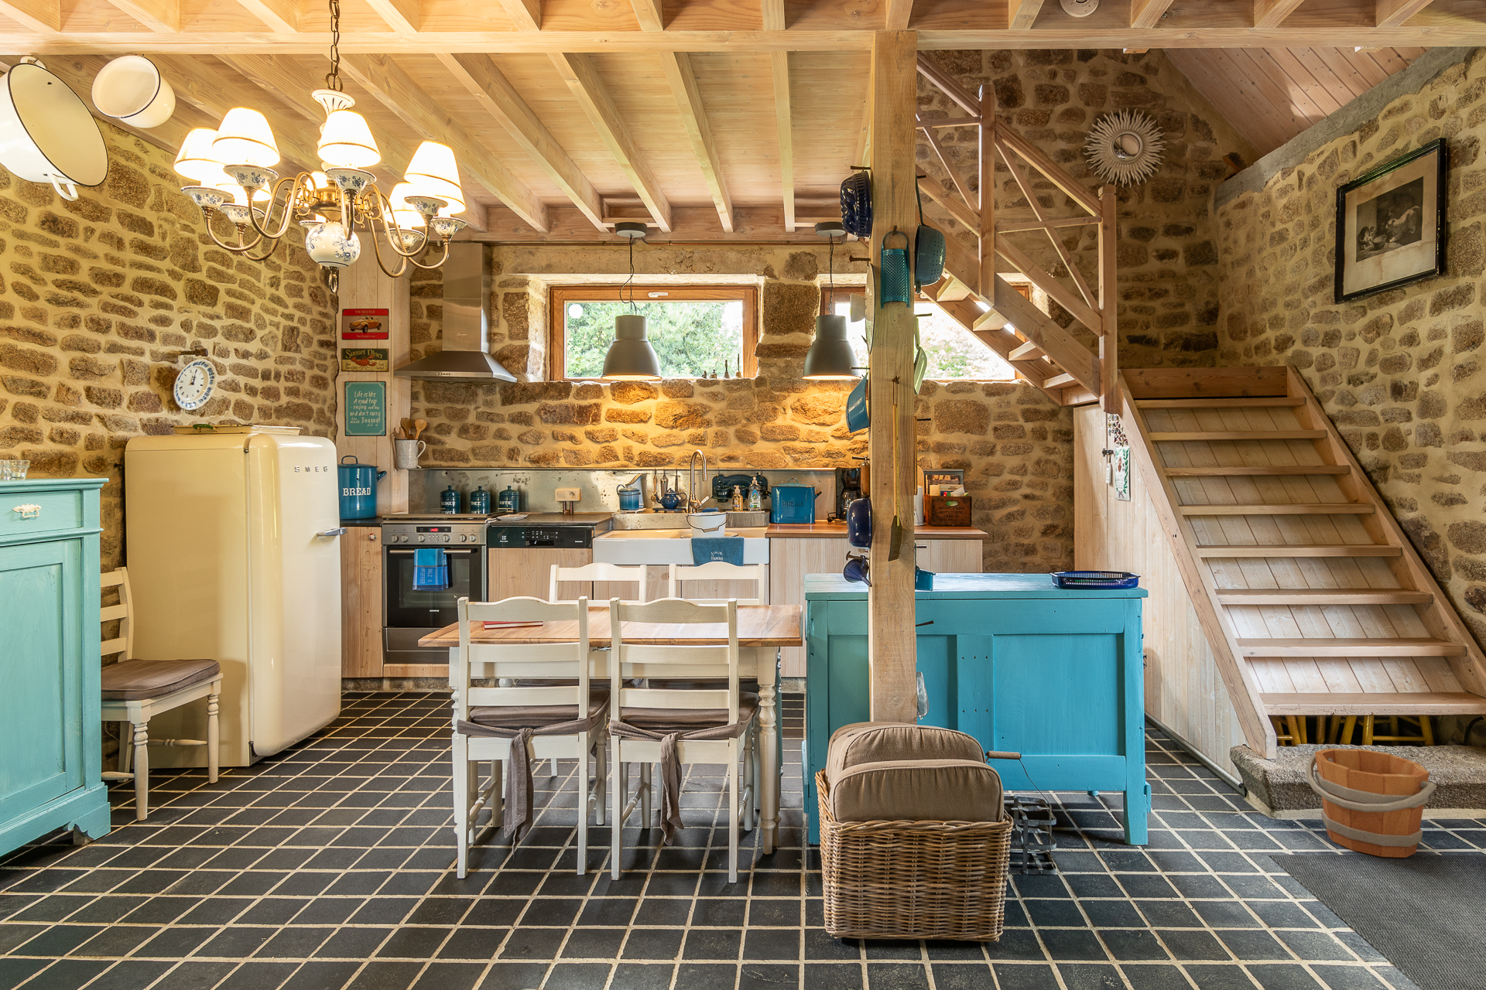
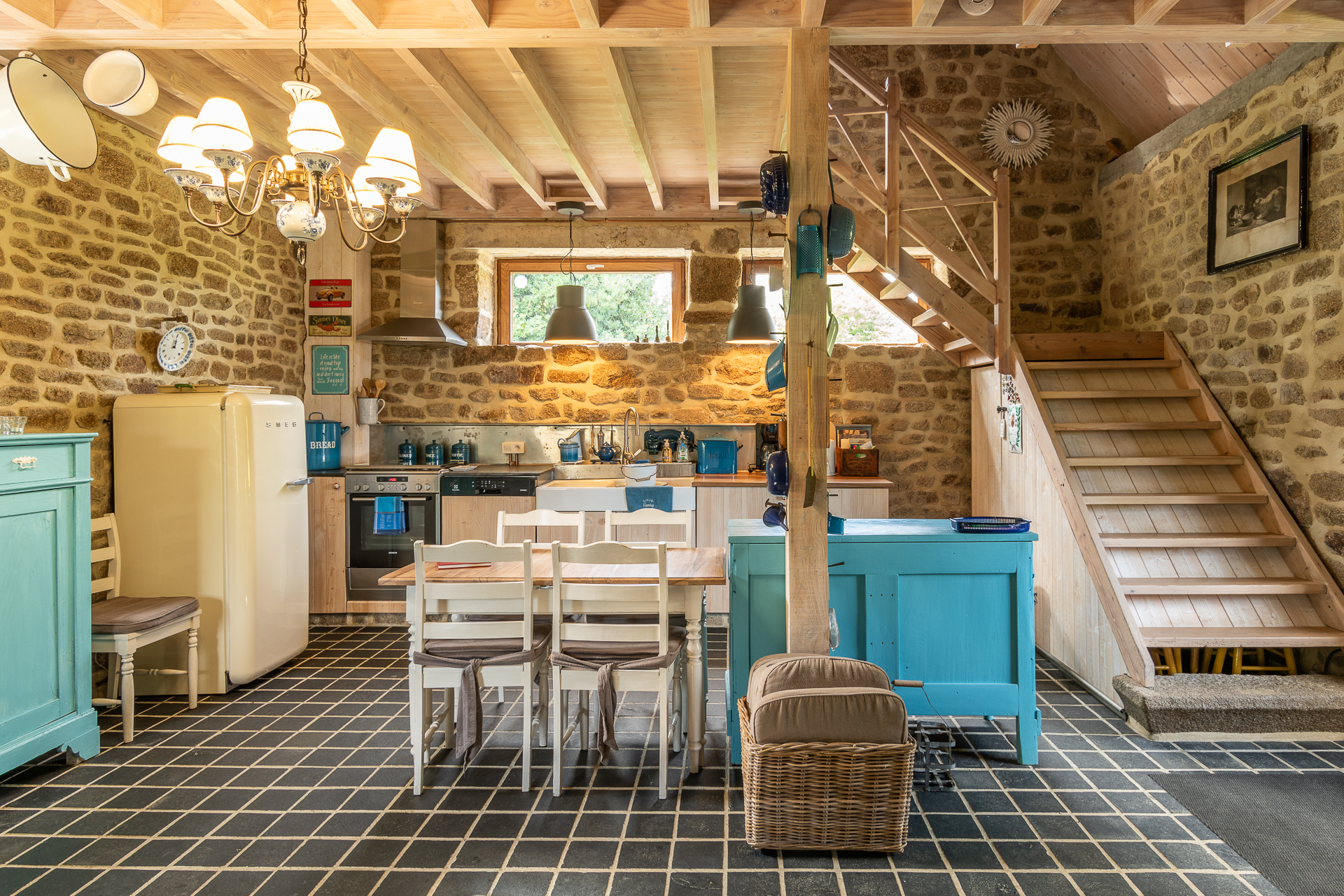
- bucket (1369, 803)
